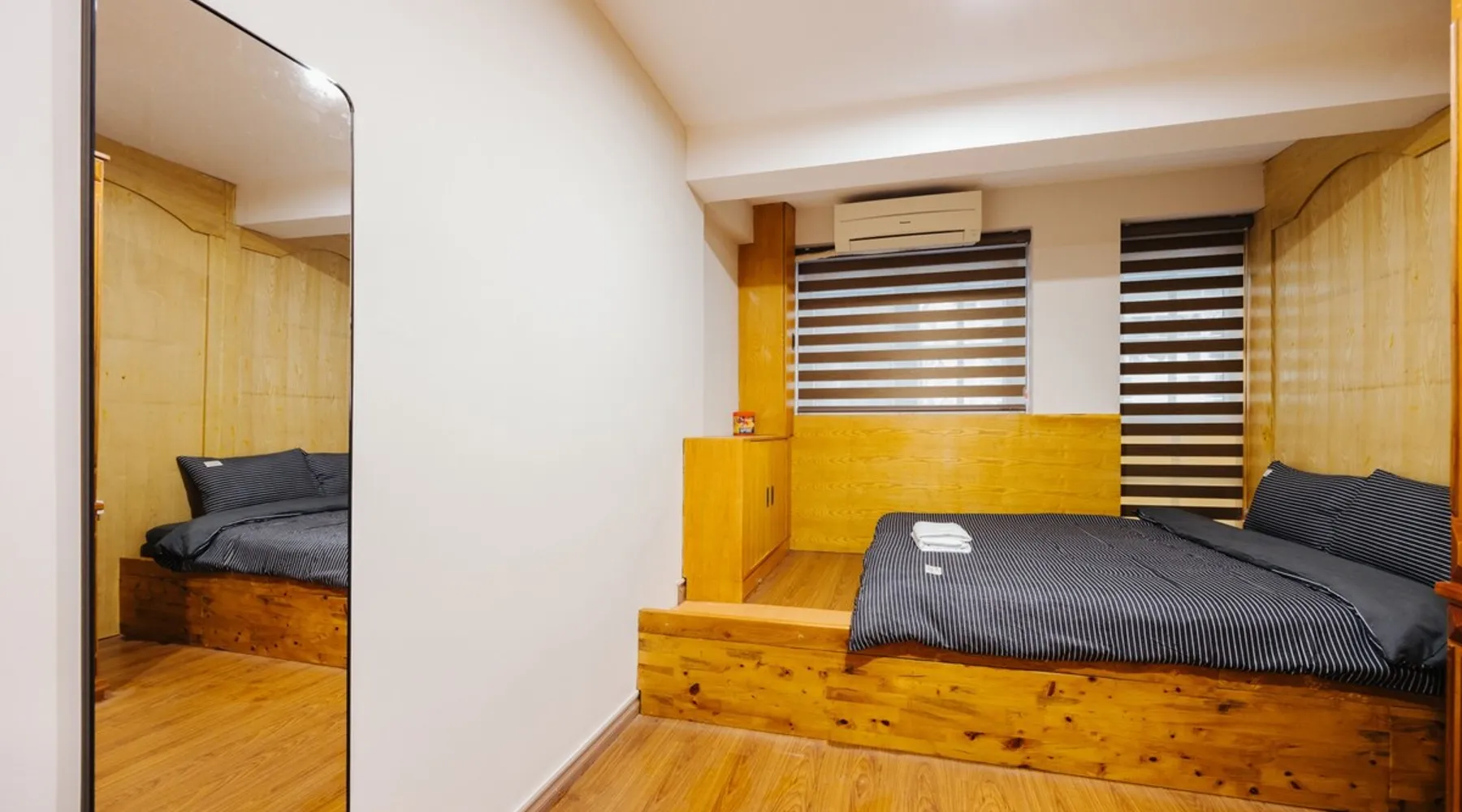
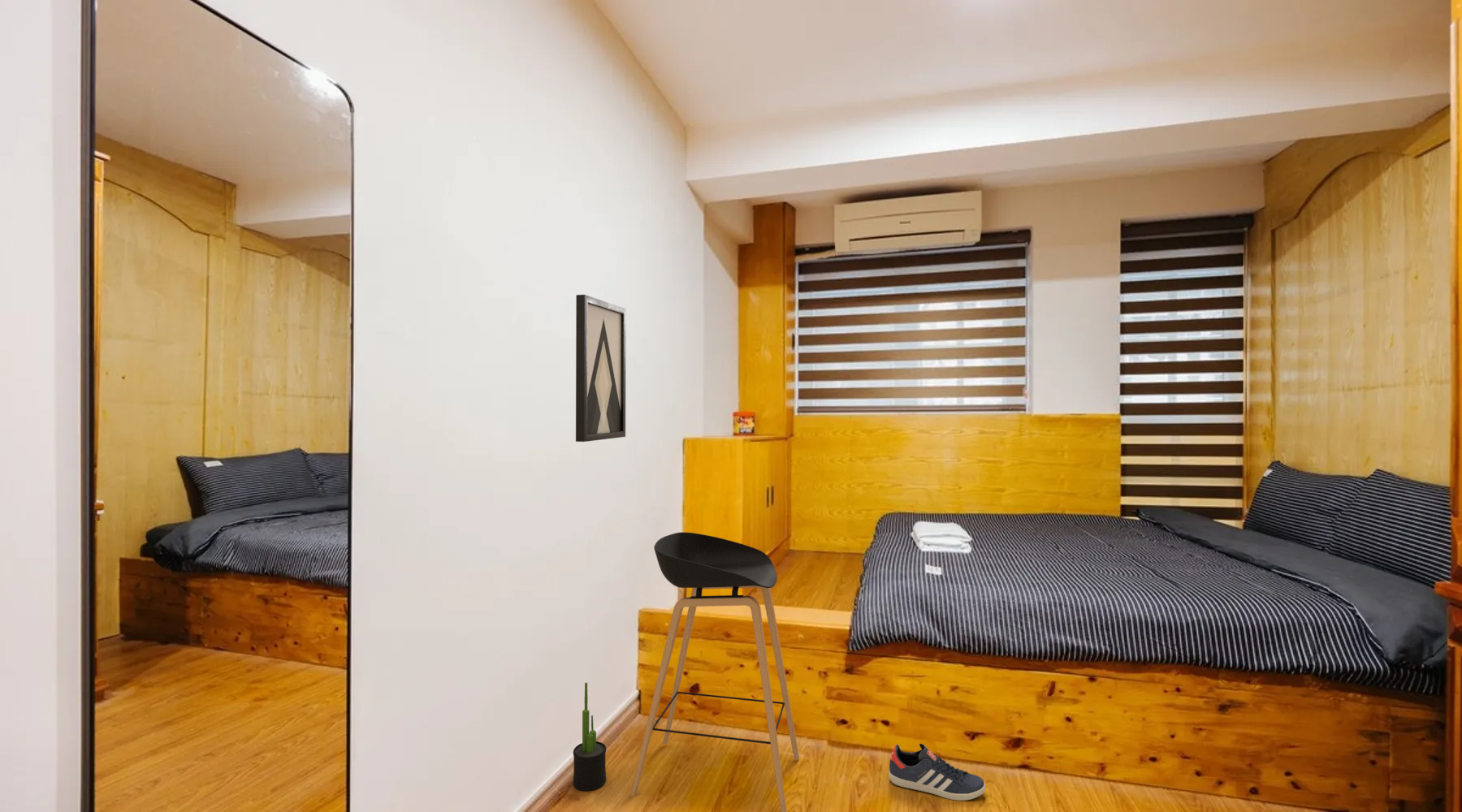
+ sneaker (936, 768)
+ stool (686, 652)
+ decorative plant (590, 734)
+ wall art (603, 370)
